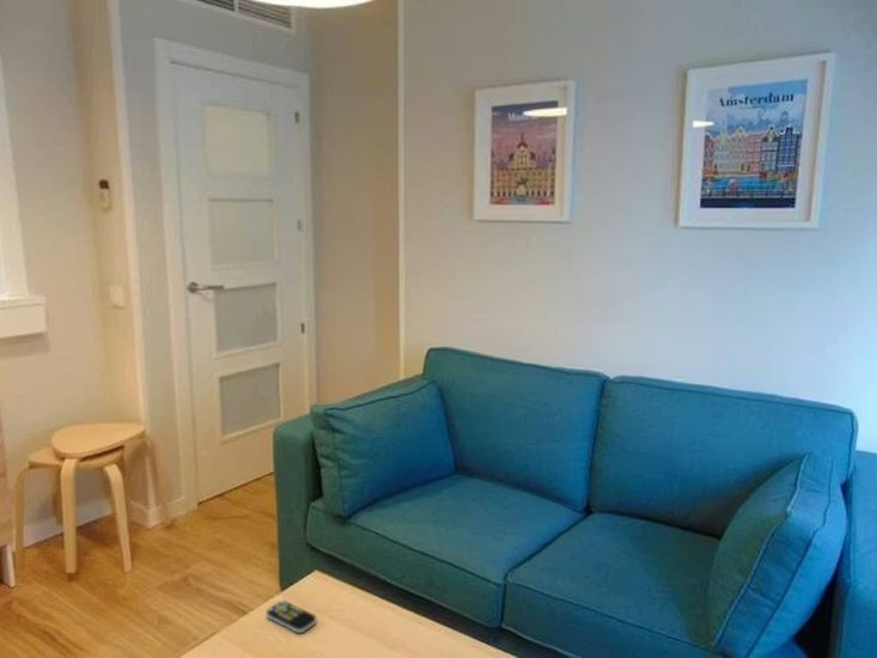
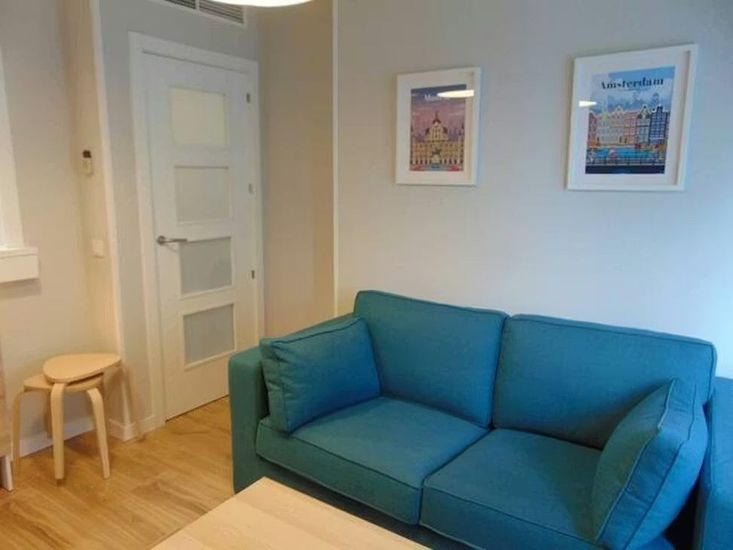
- remote control (291, 615)
